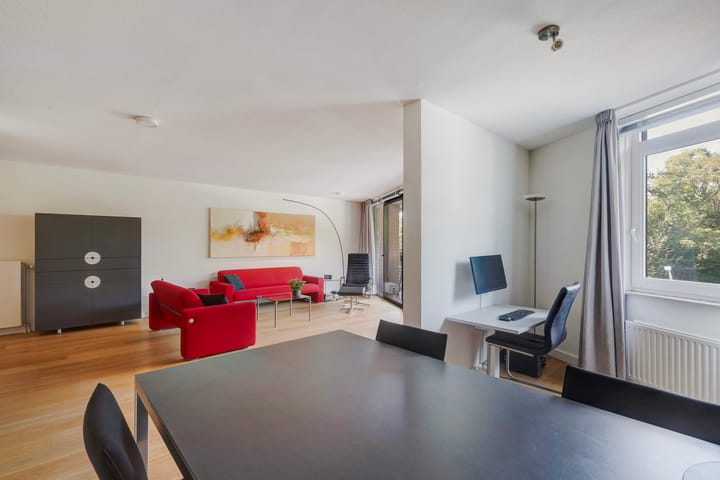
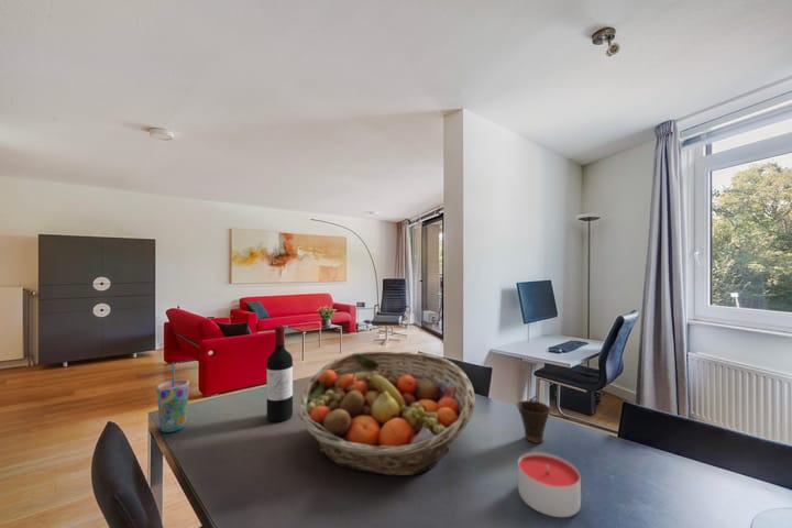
+ fruit basket (385, 404)
+ cup (534, 422)
+ cup (173, 395)
+ candle (548, 481)
+ wine bottle (279, 371)
